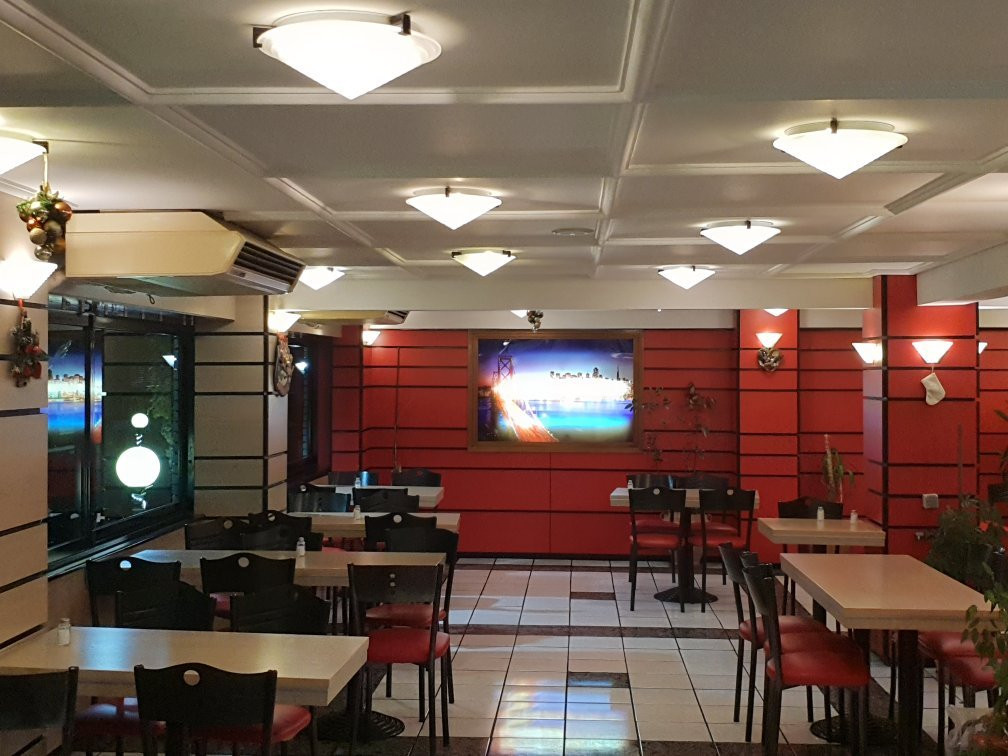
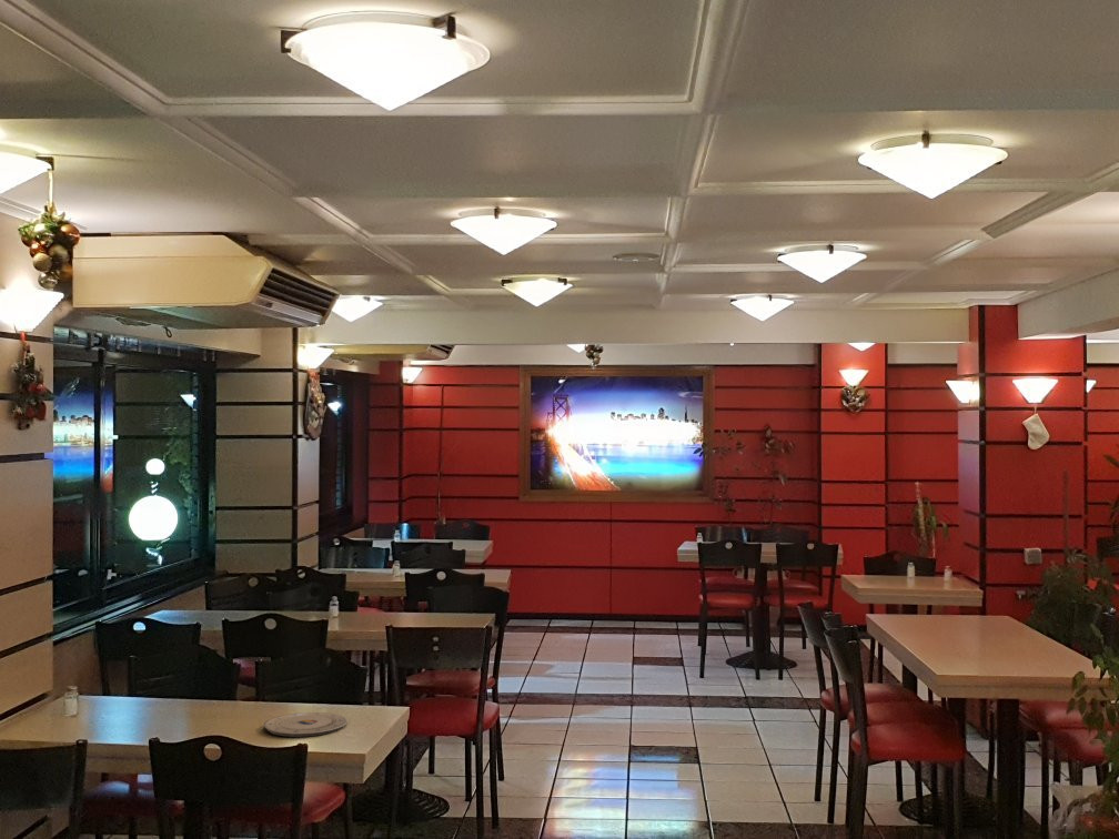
+ plate (305, 725)
